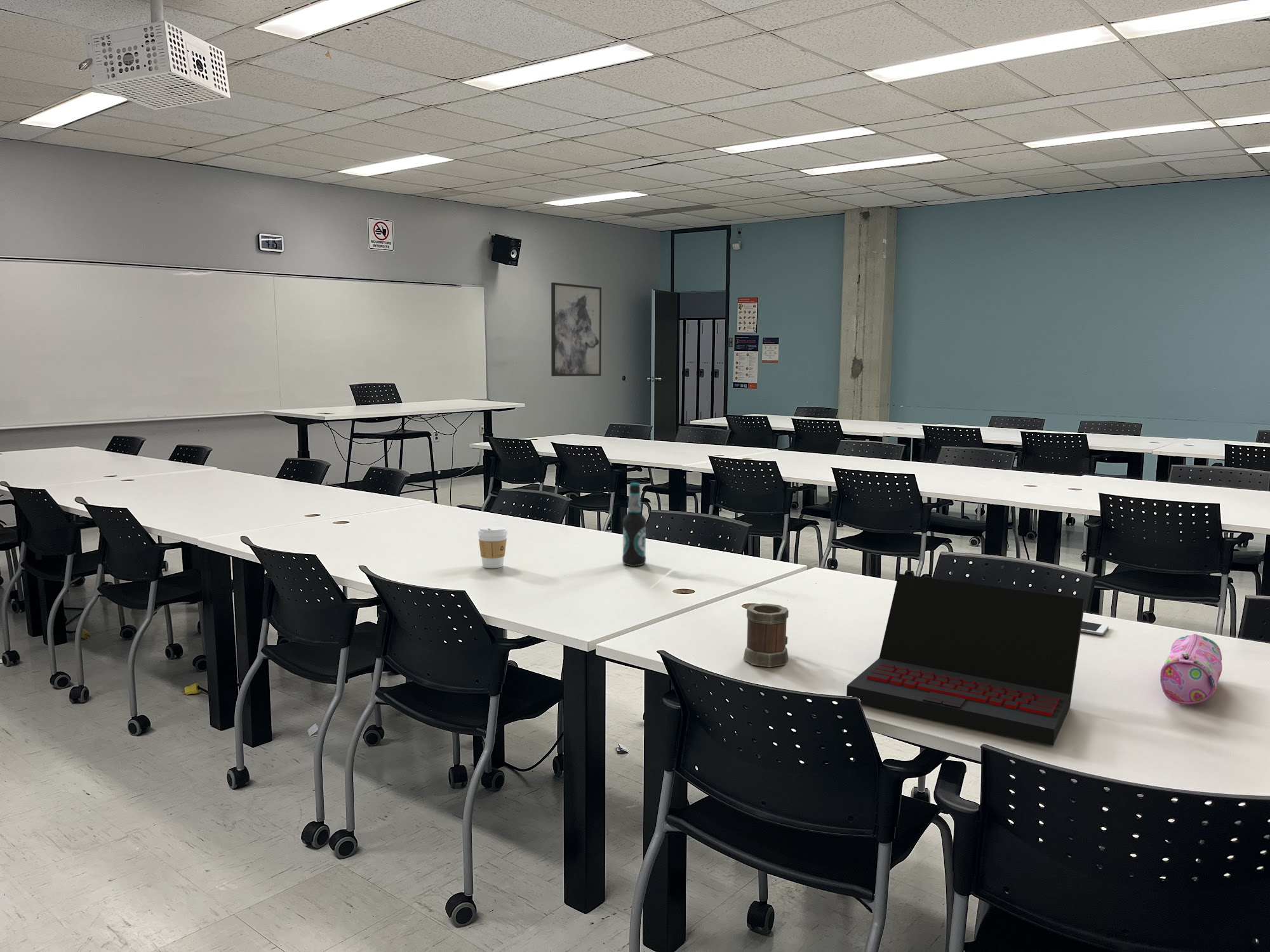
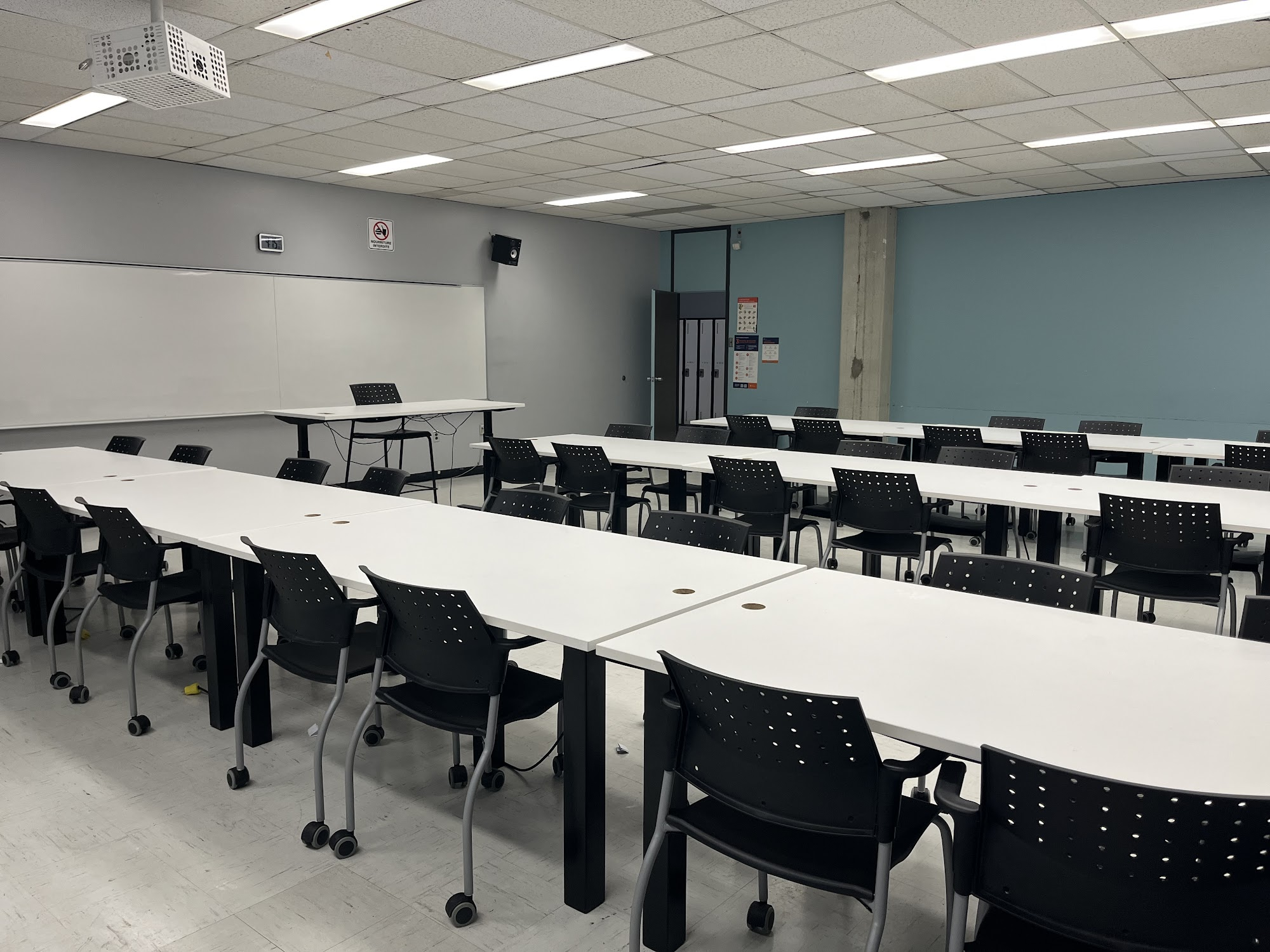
- cell phone (1081, 625)
- bottle (634, 524)
- mug (770, 633)
- wall art (577, 331)
- laptop (967, 647)
- coffee cup (493, 546)
- pencil case (1191, 666)
